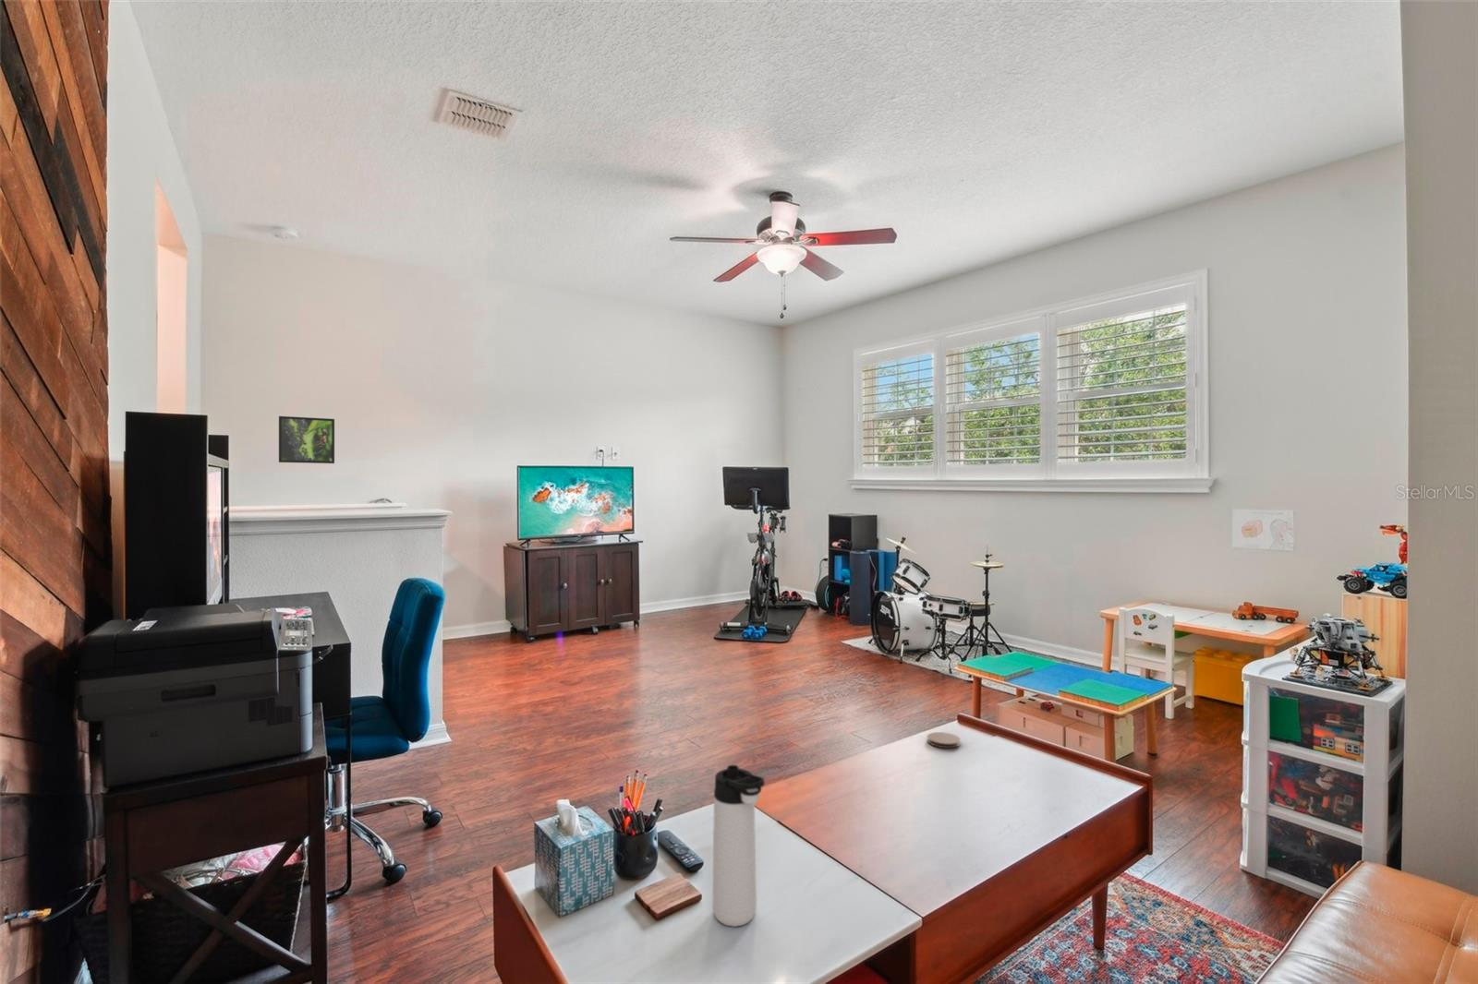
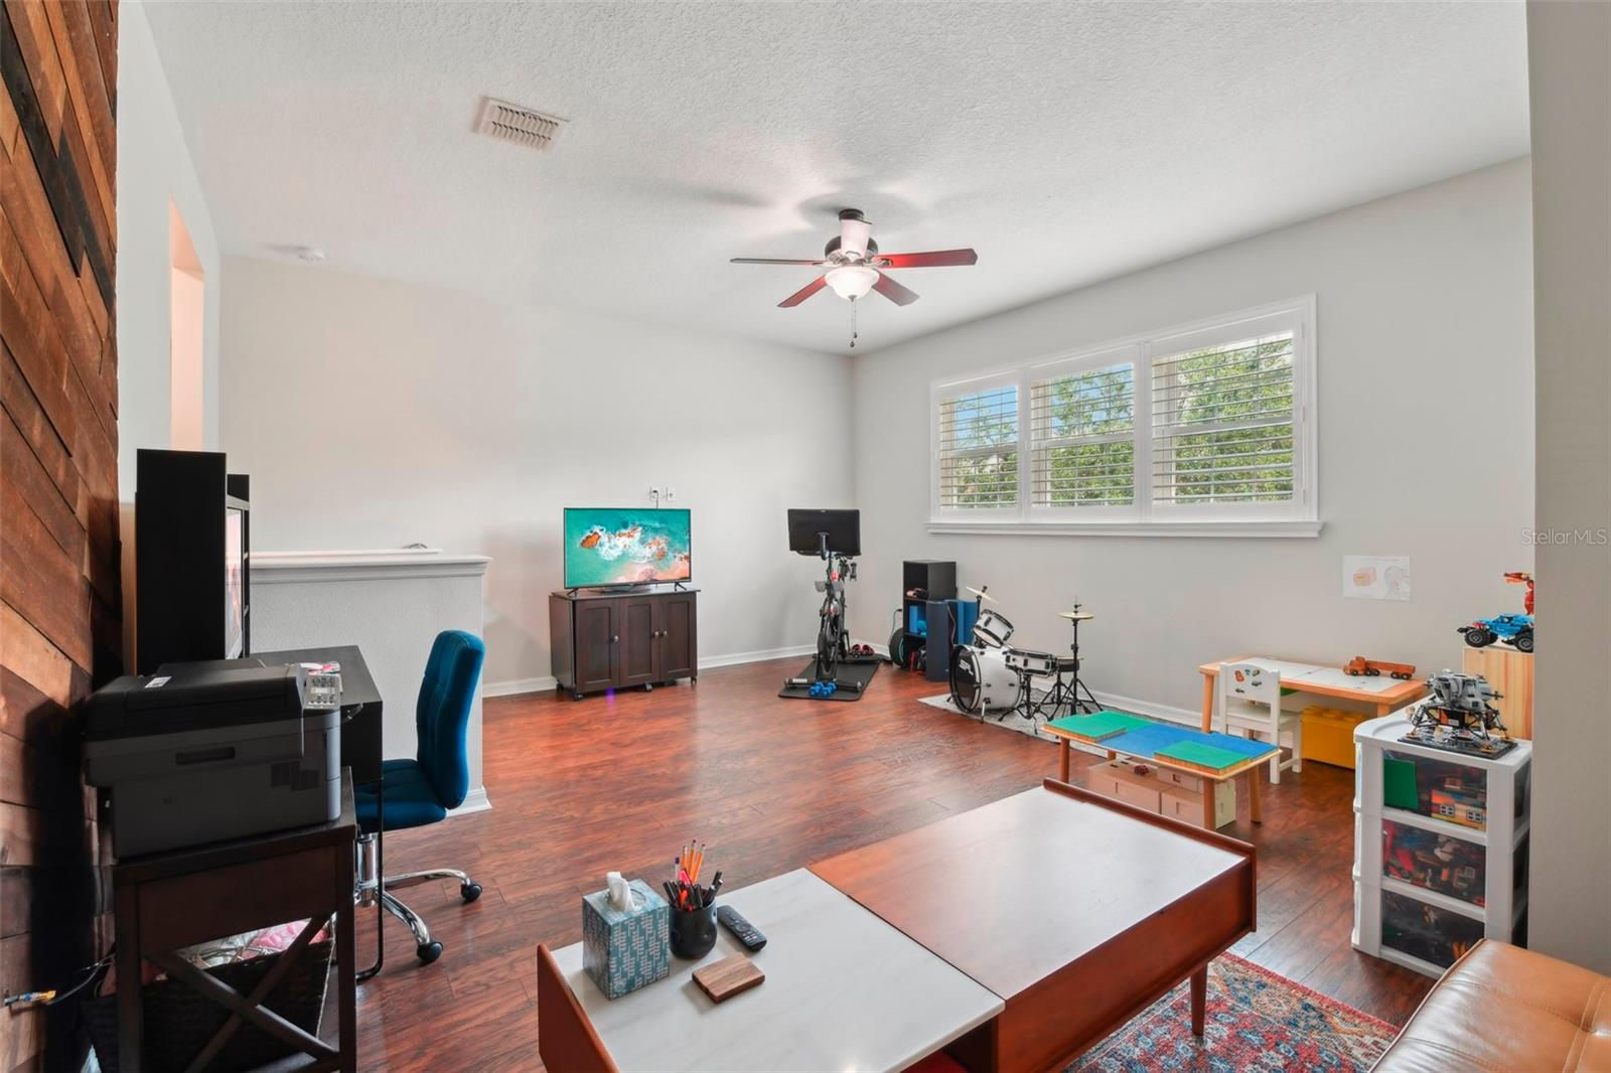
- thermos bottle (740, 846)
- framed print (307, 439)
- coaster (943, 739)
